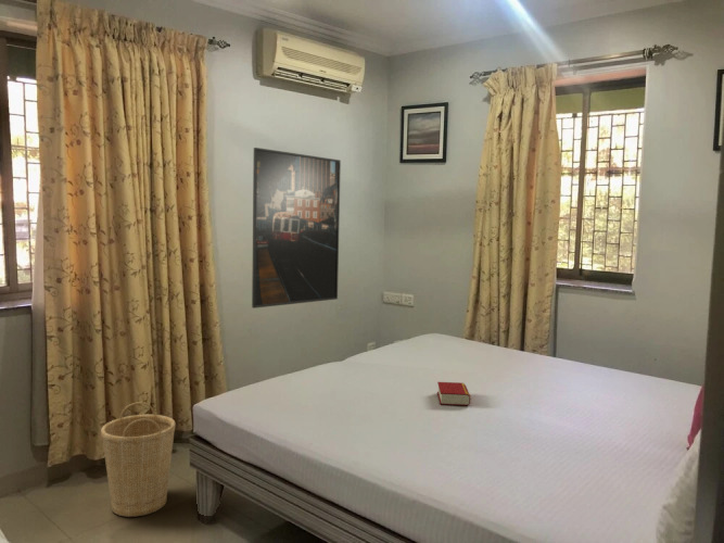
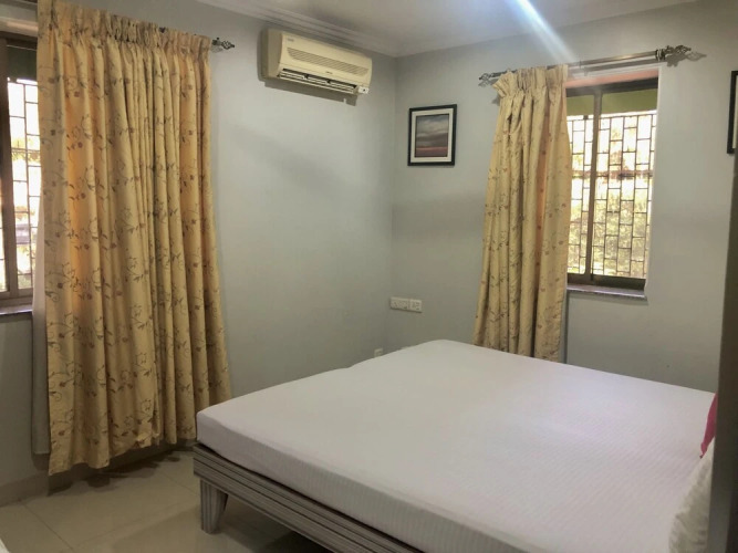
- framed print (299, 229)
- book (453, 393)
- basket (139, 457)
